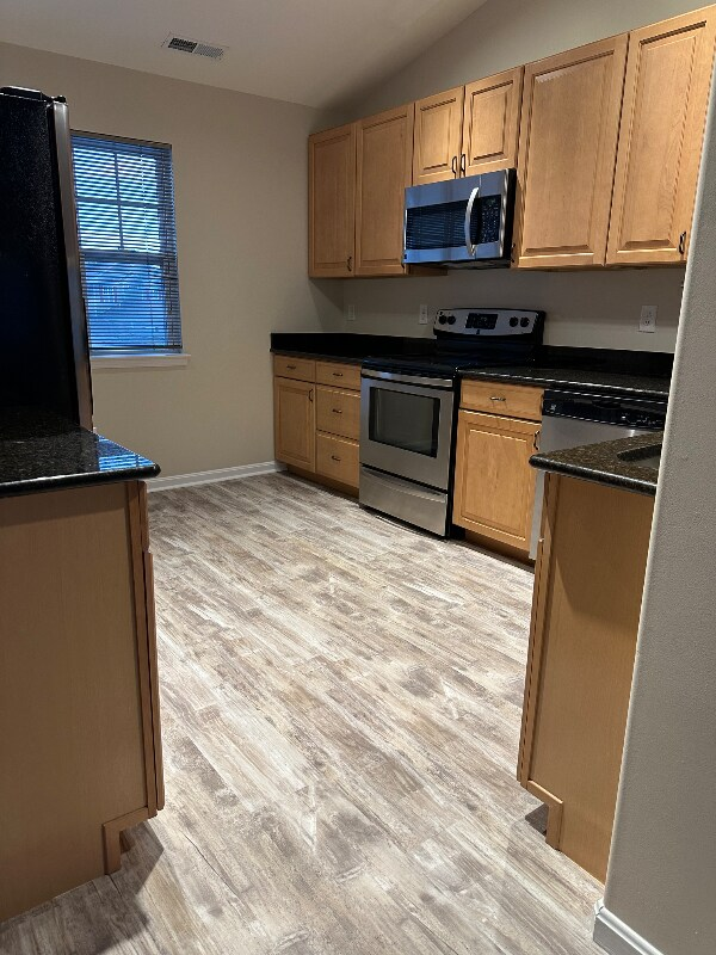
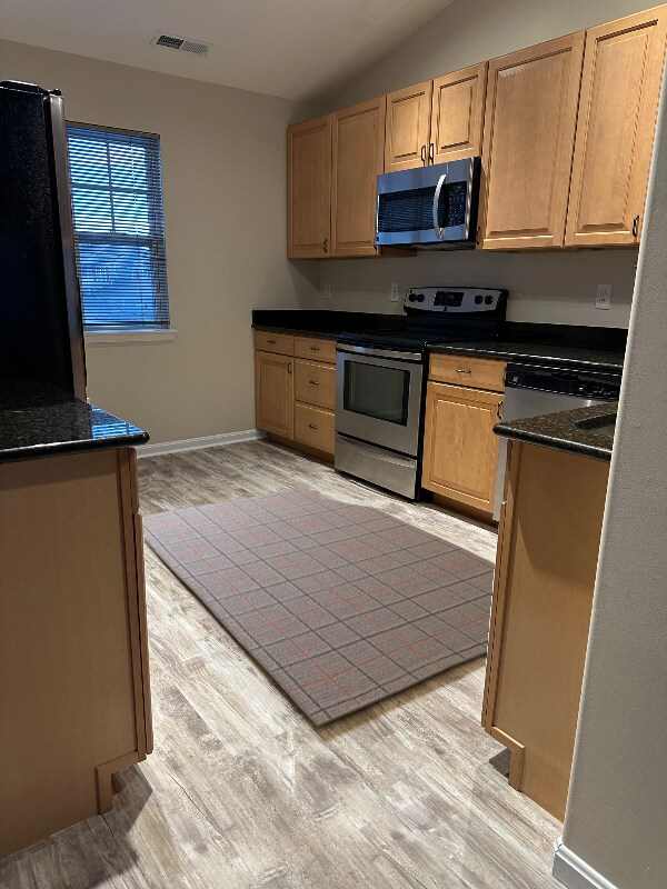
+ rug (322, 557)
